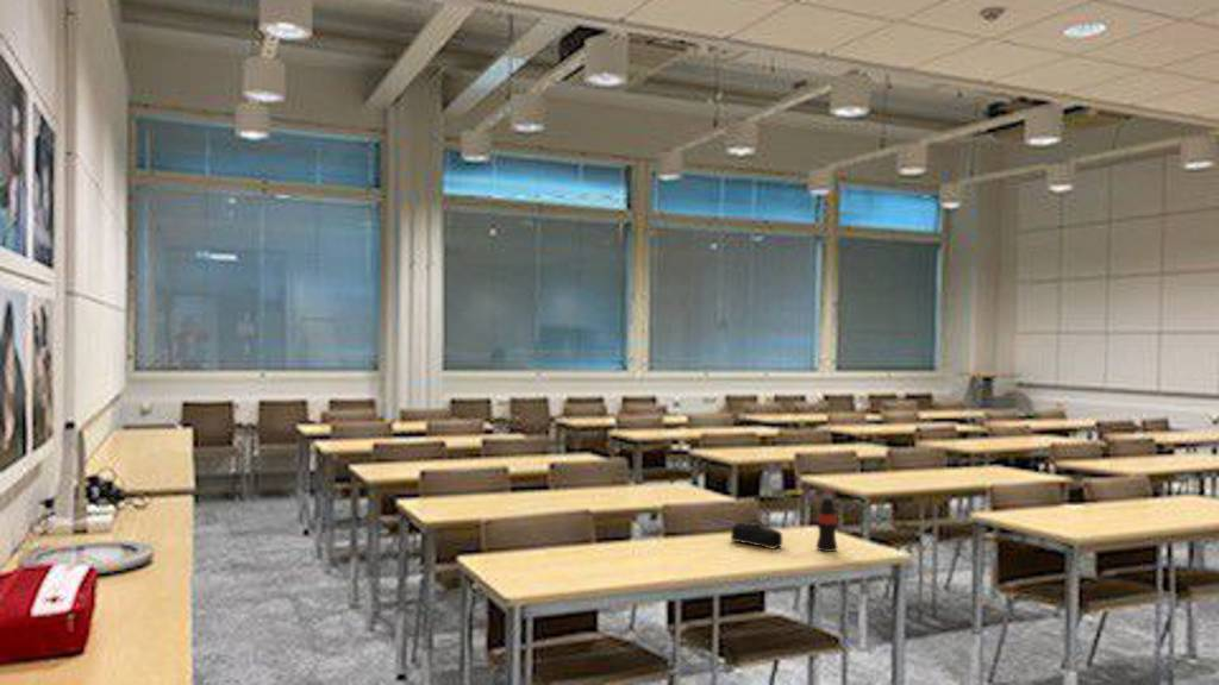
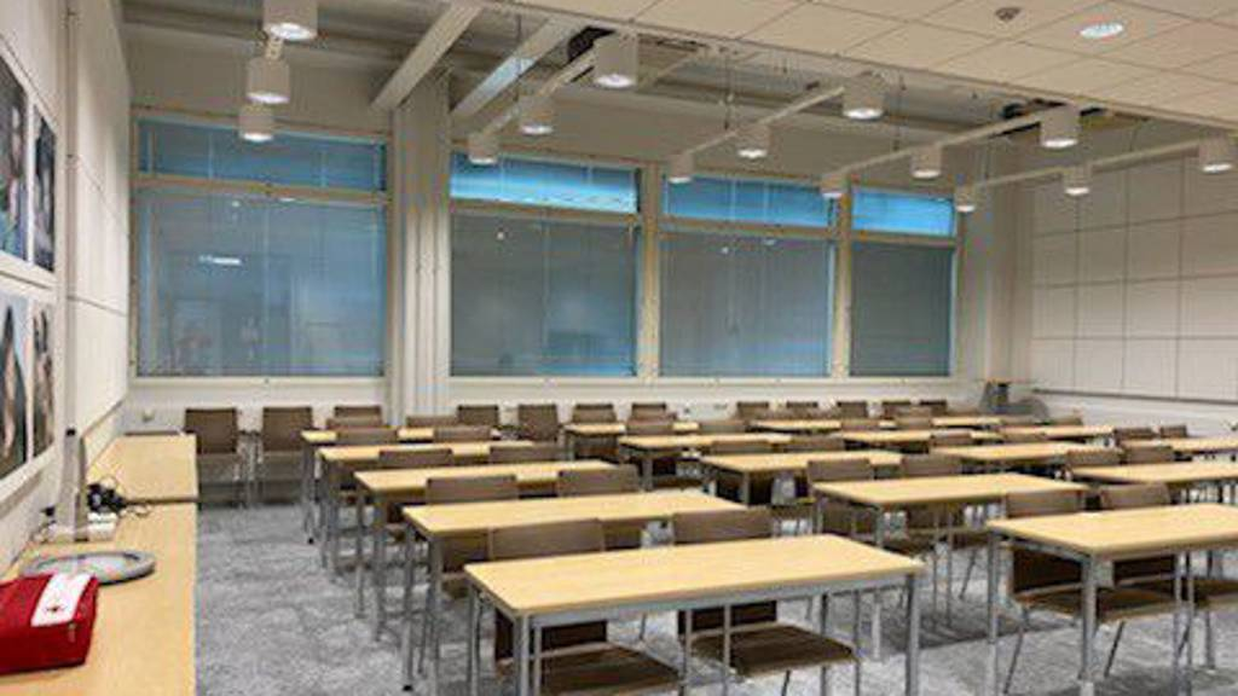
- bottle (826, 519)
- pencil case (756, 530)
